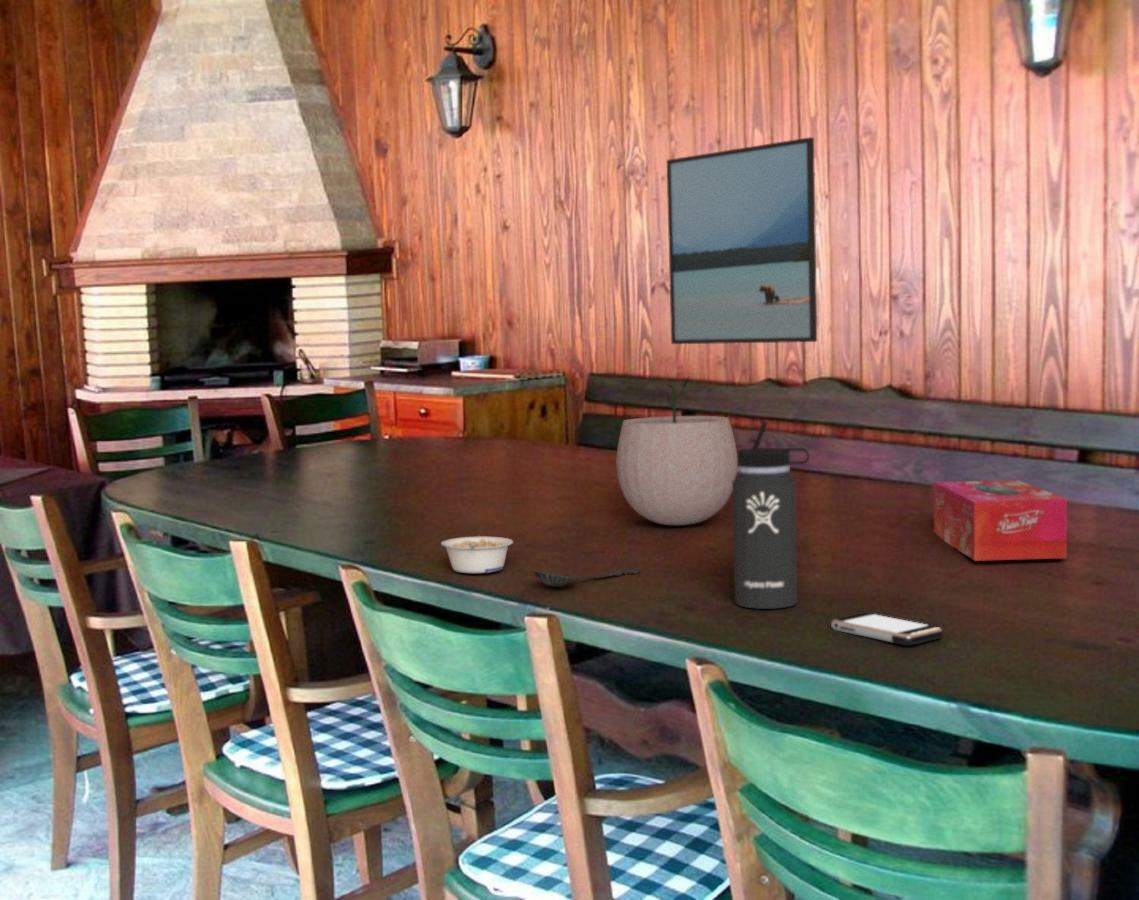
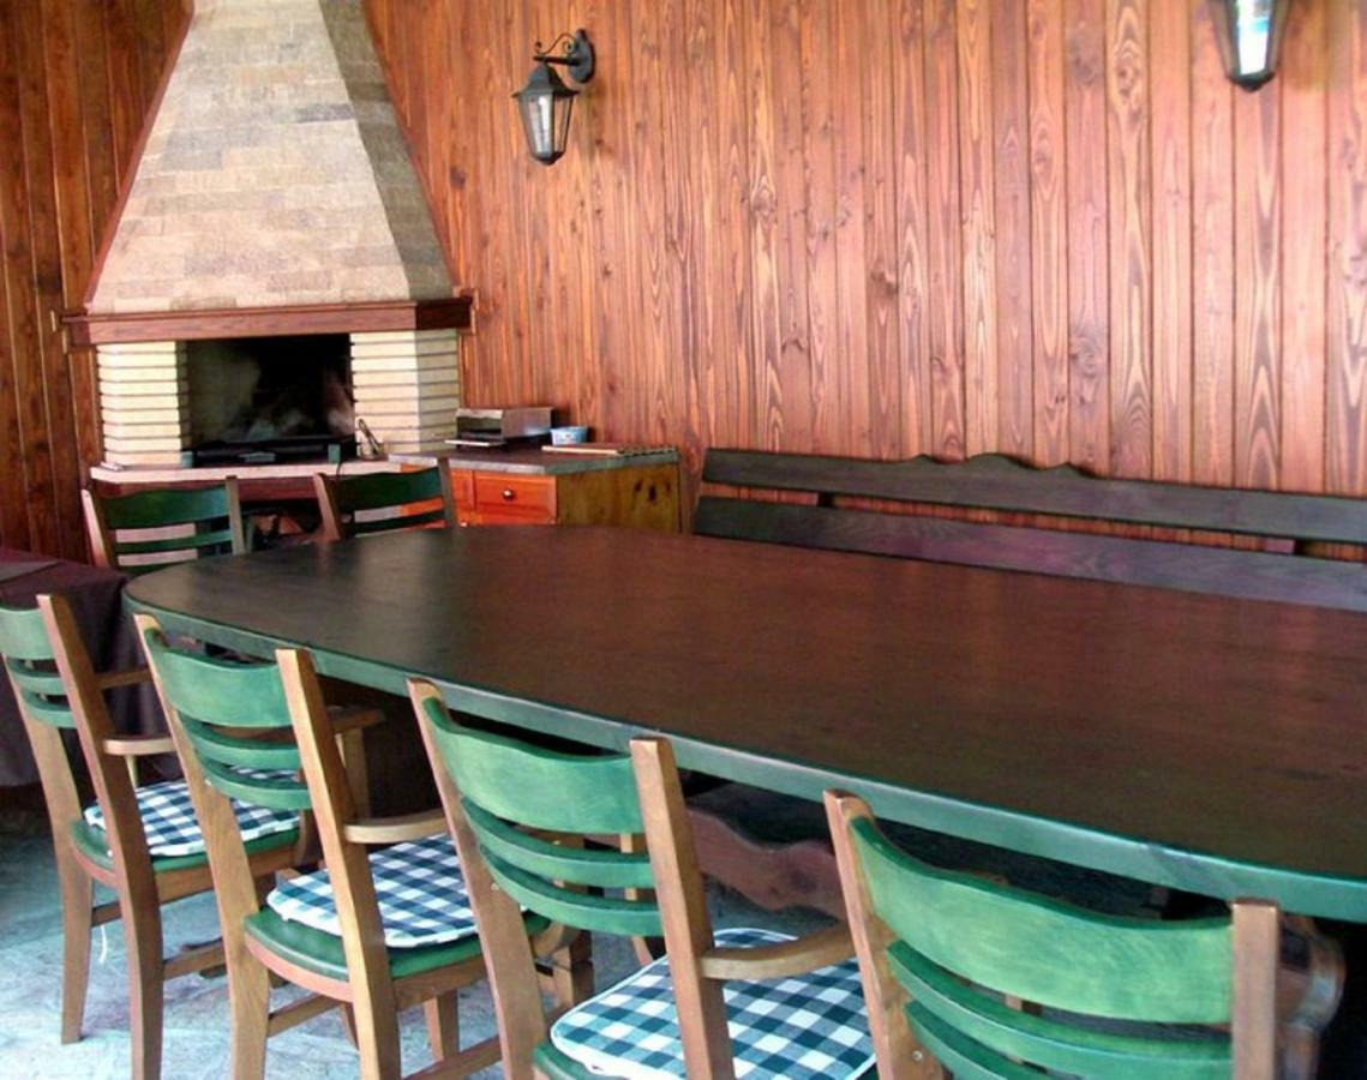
- spoon (590, 576)
- tissue box (996, 517)
- legume (478, 553)
- smartphone (885, 628)
- plant pot (676, 448)
- thermos bottle (771, 512)
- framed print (738, 246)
